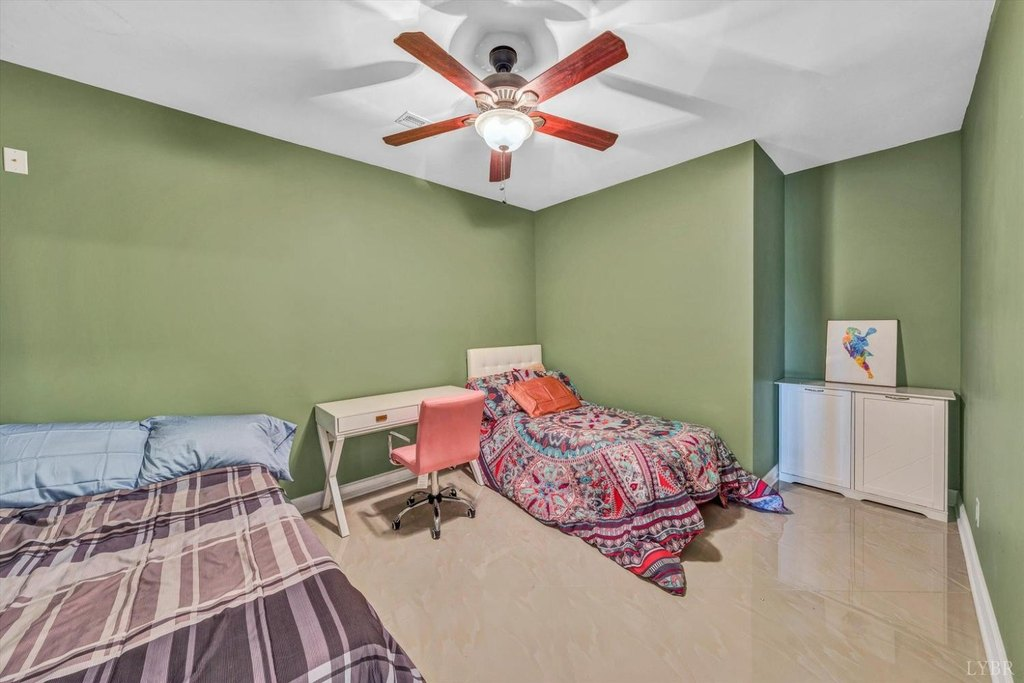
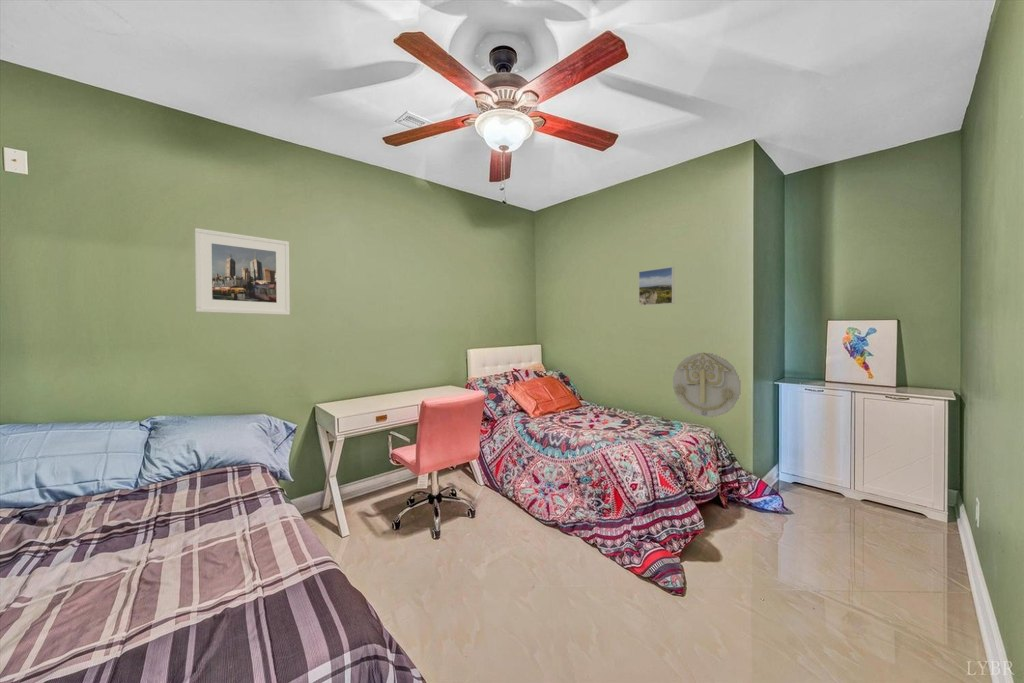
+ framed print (655, 287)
+ wall decoration (704, 384)
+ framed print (245, 274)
